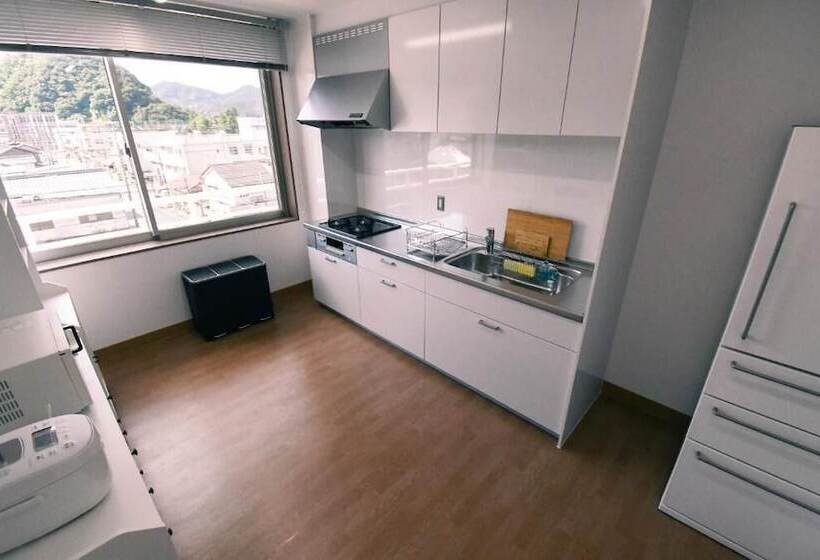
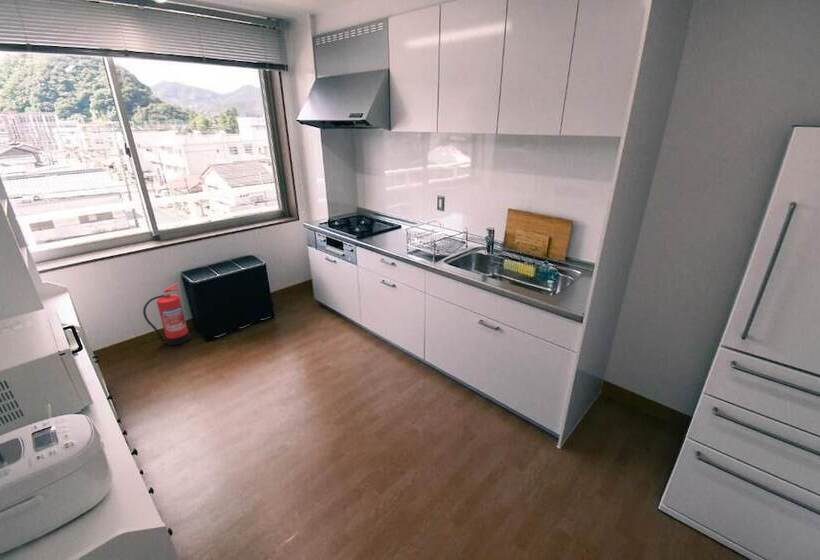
+ fire extinguisher (165, 315)
